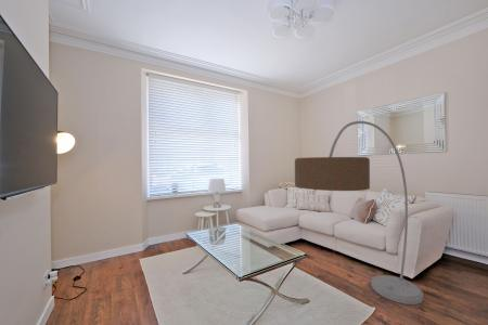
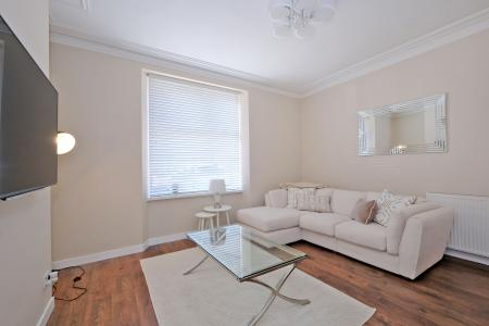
- floor lamp (362, 190)
